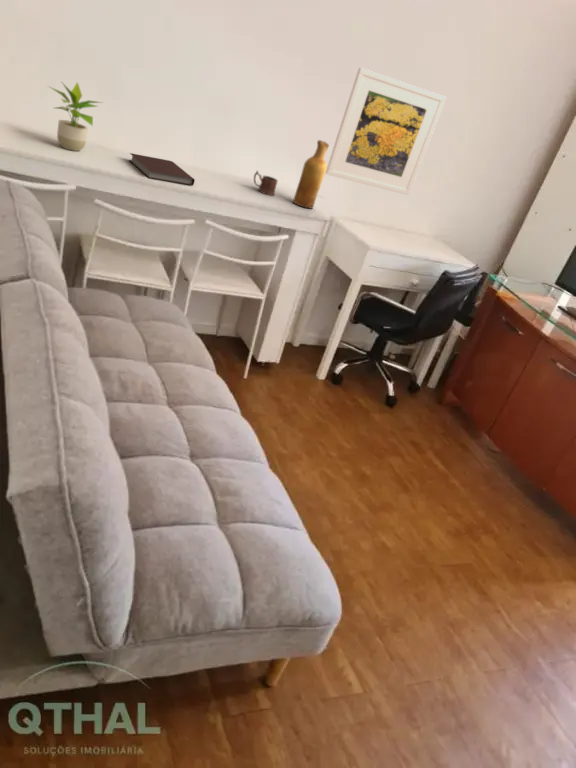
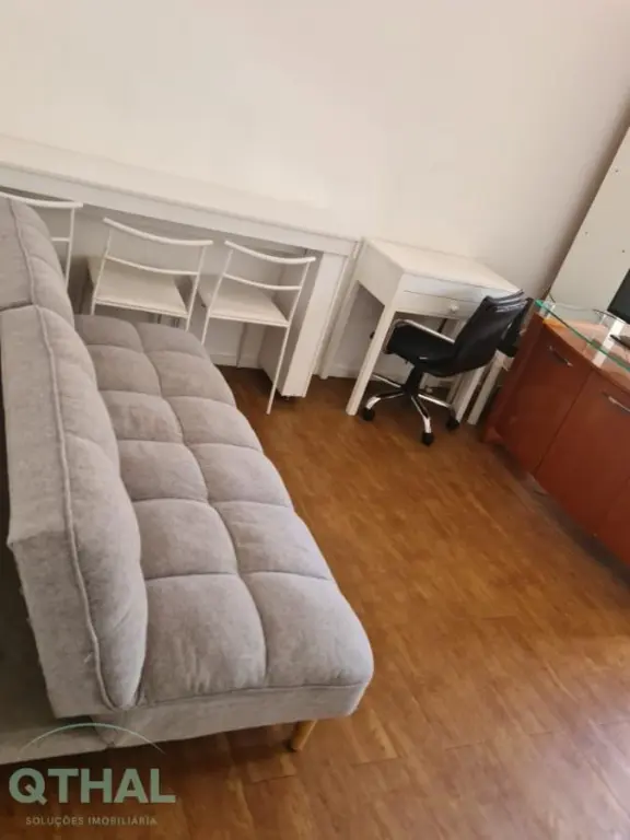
- mug (264, 182)
- notebook (161, 169)
- potted plant (72, 117)
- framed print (385, 135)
- vase (313, 174)
